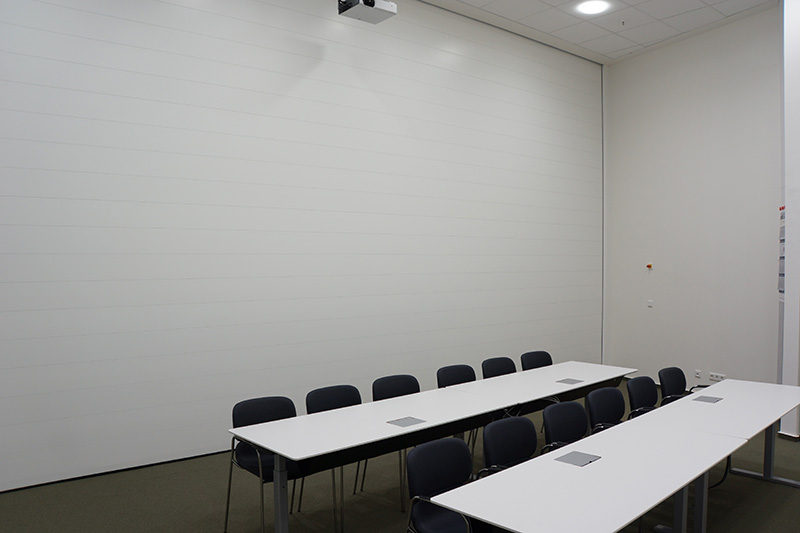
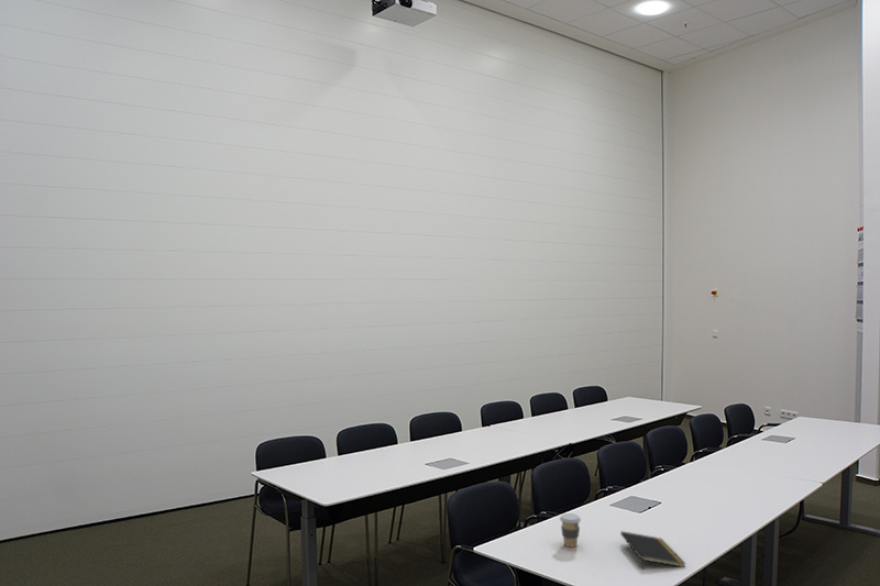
+ notepad (651, 548)
+ coffee cup (570, 530)
